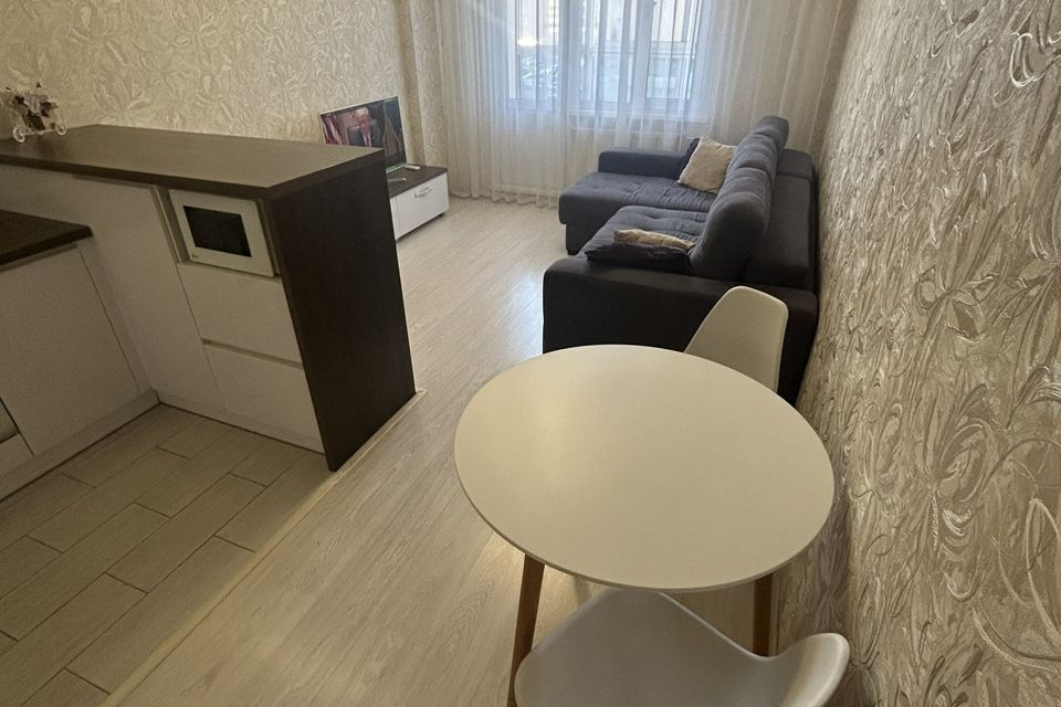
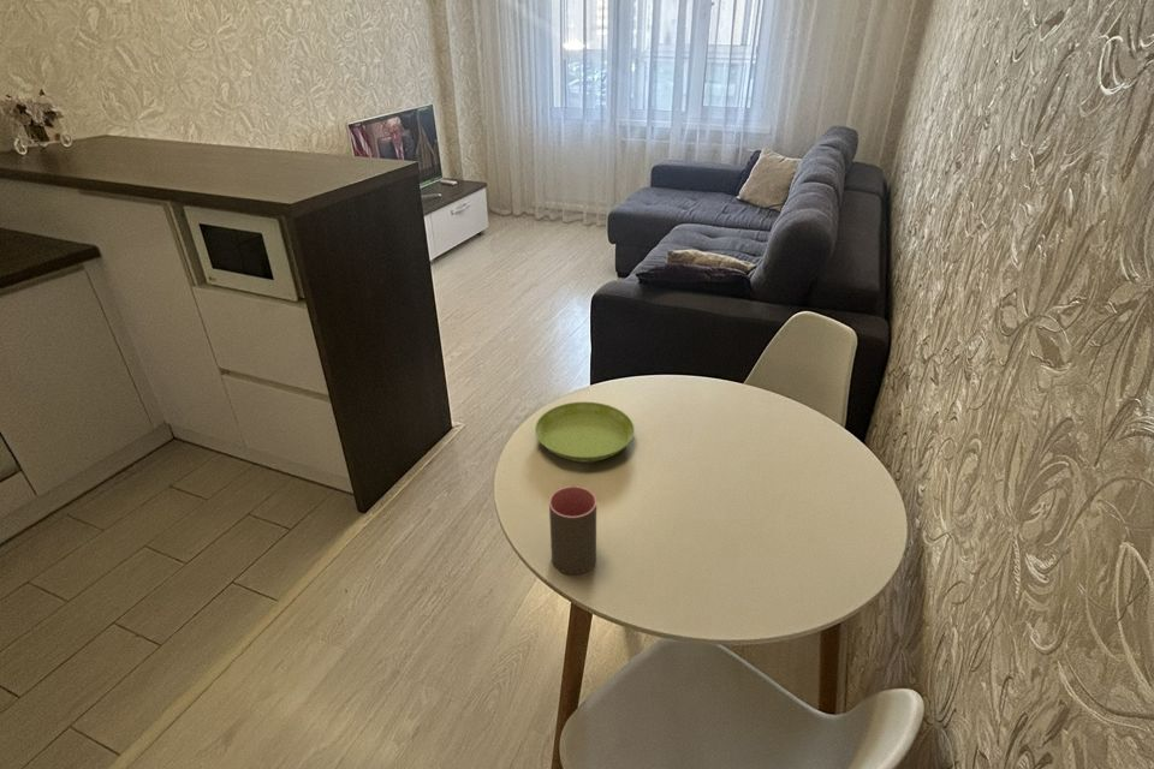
+ cup (573, 530)
+ saucer (584, 433)
